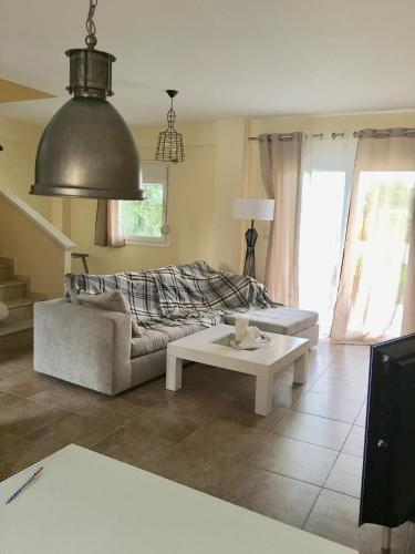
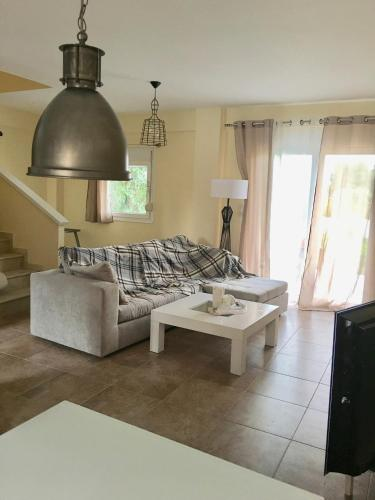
- pen (25, 483)
